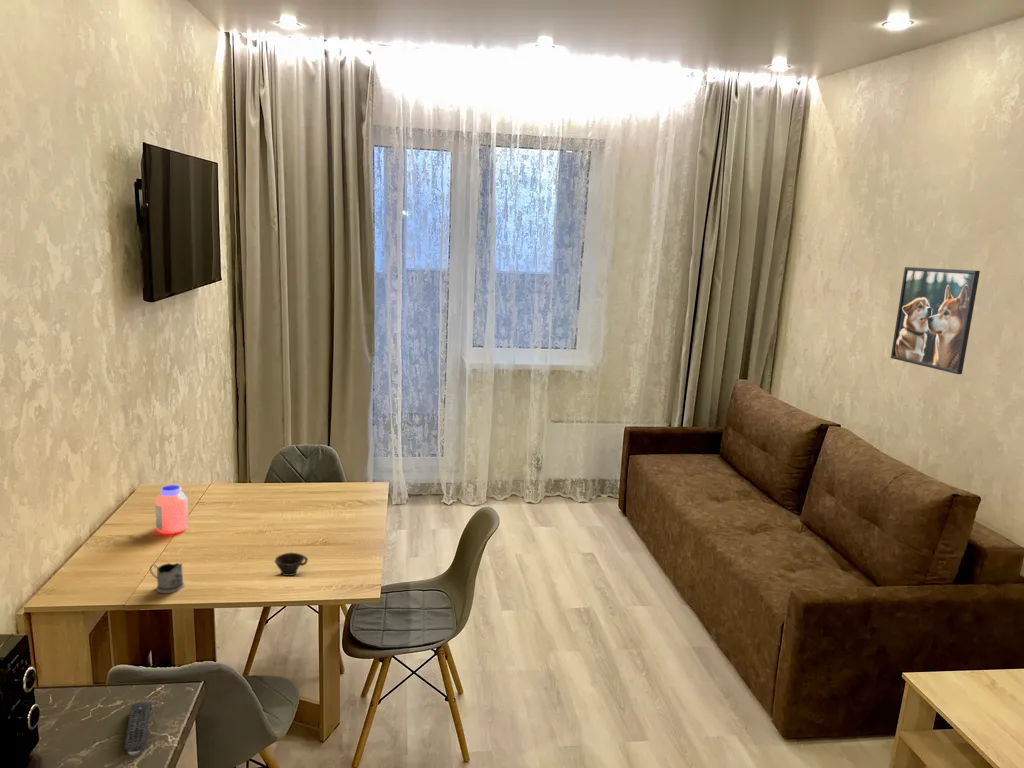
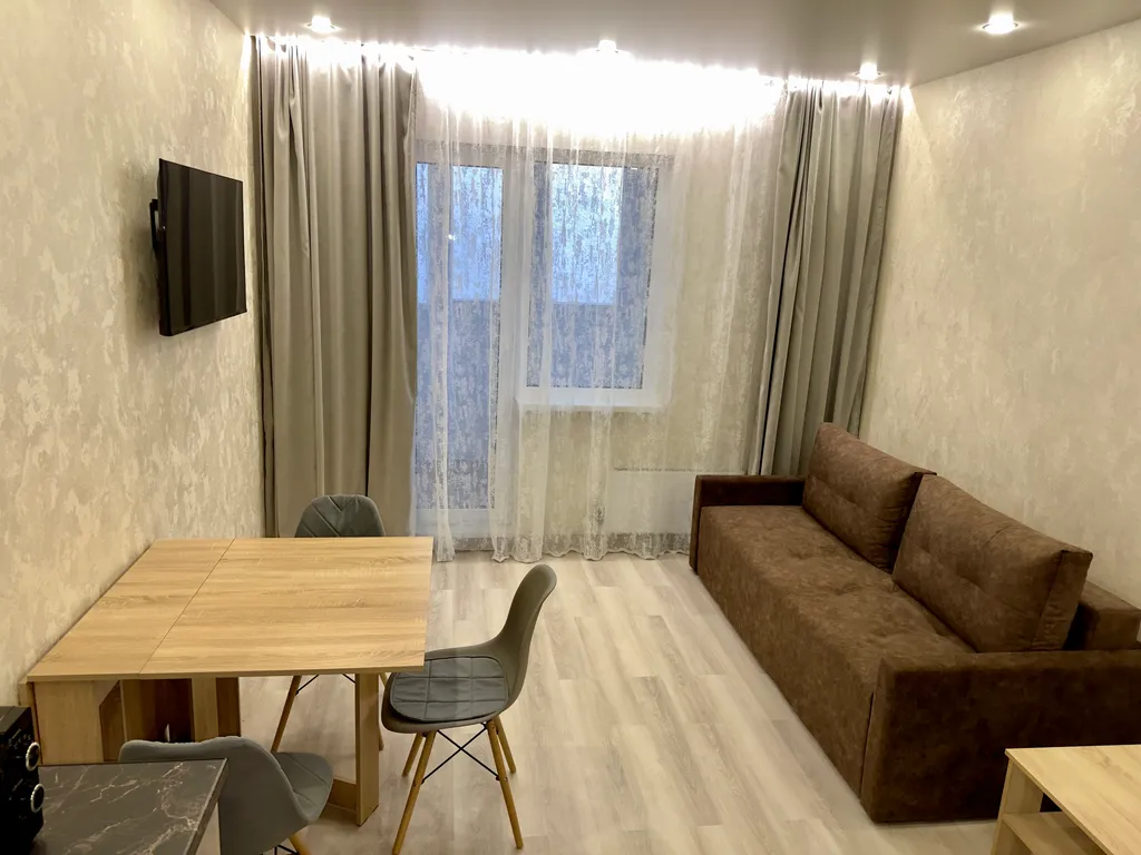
- tea glass holder (165, 574)
- jar (171, 508)
- remote control (138, 727)
- cup (291, 565)
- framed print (931, 317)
